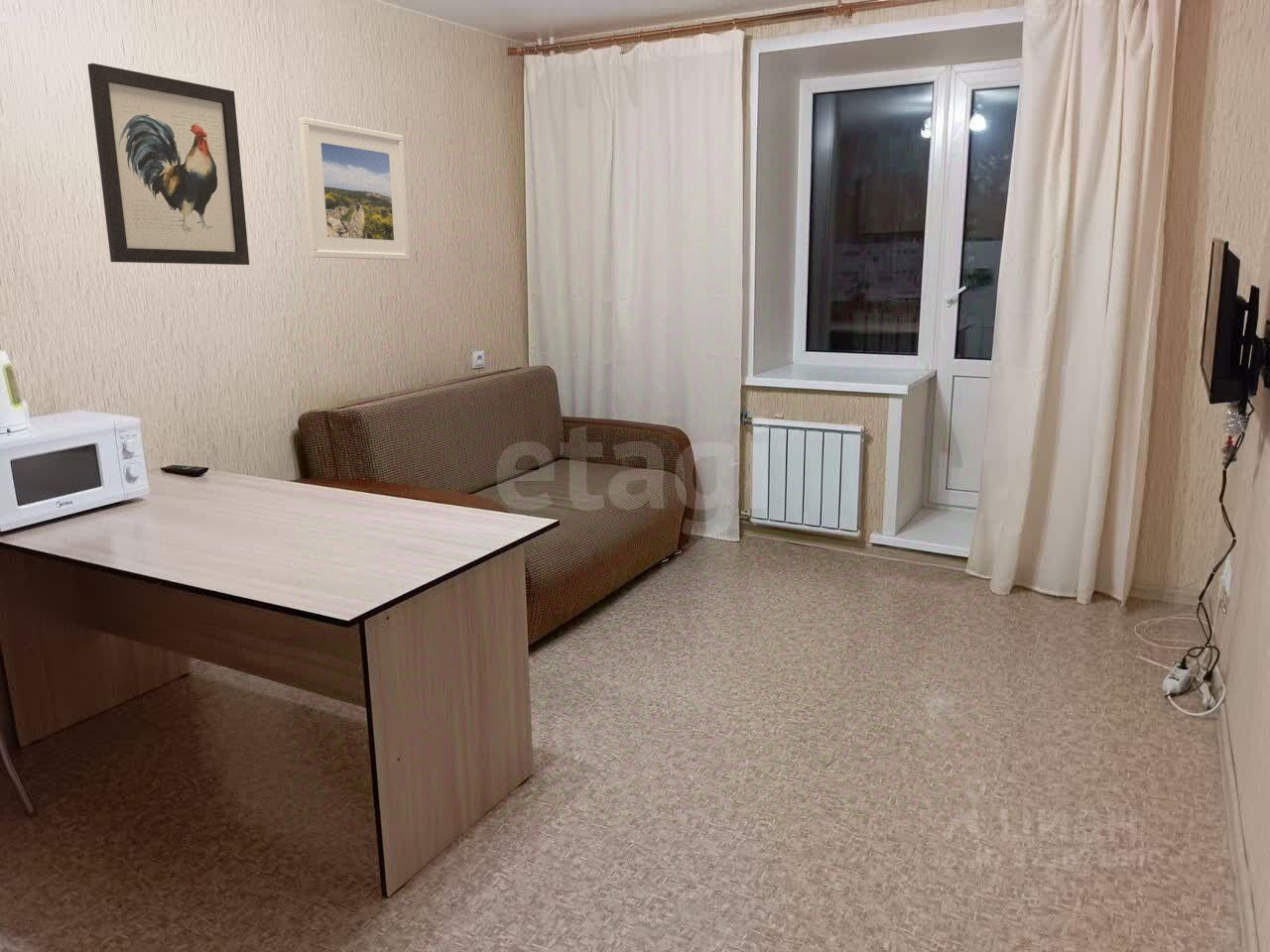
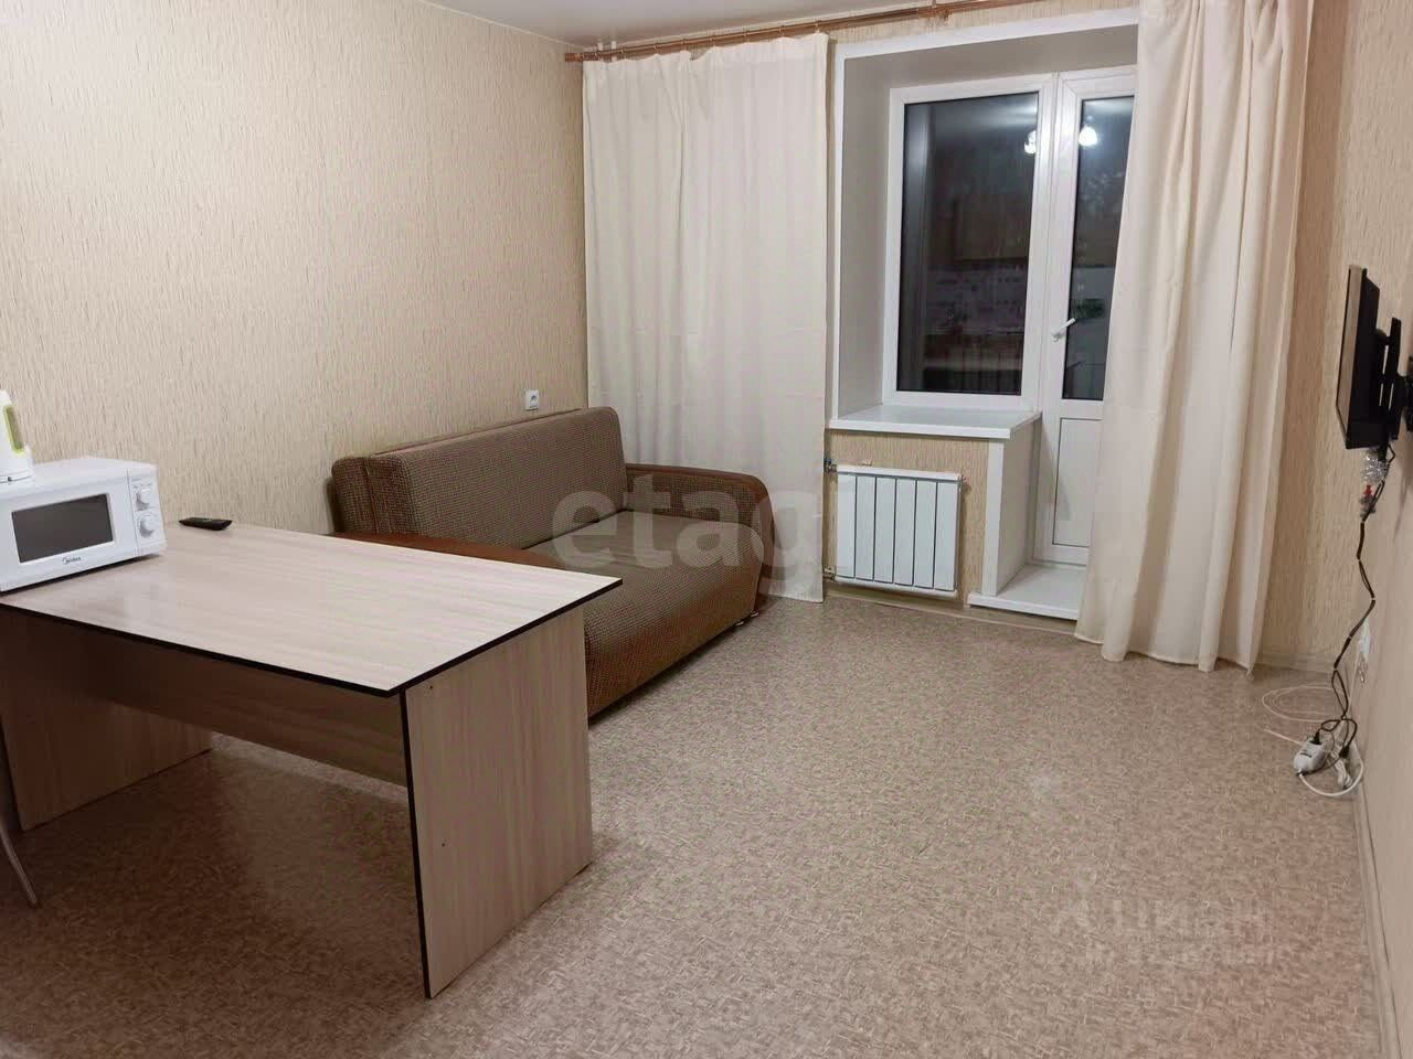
- wall art (175, 173)
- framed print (358, 193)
